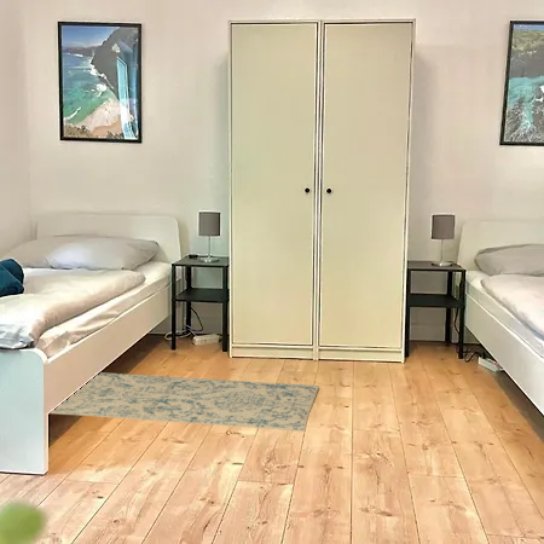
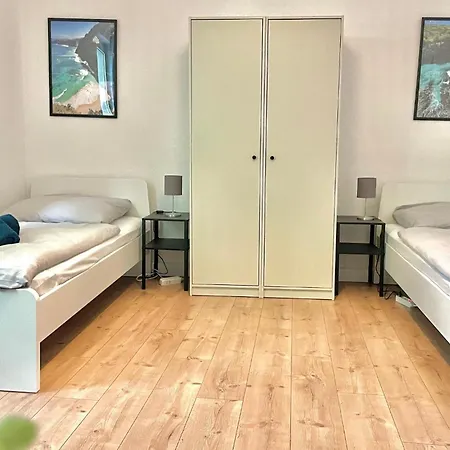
- rug (180, 398)
